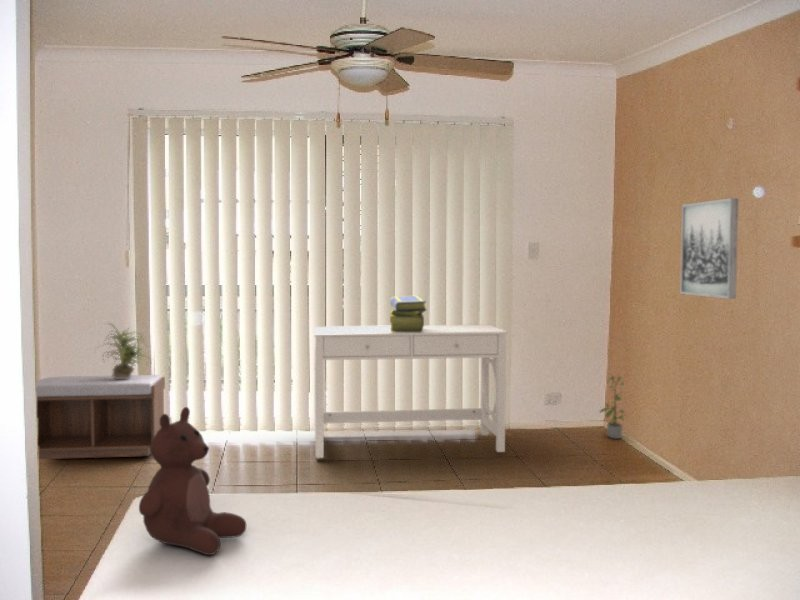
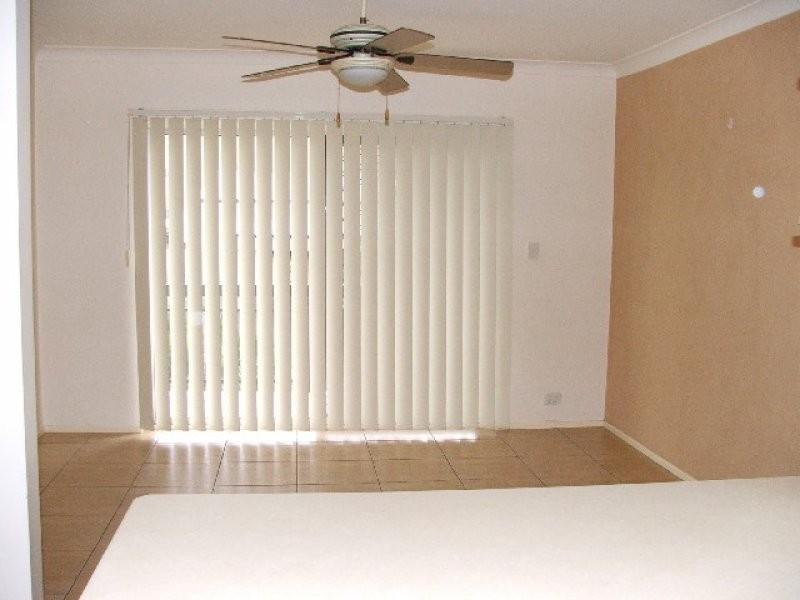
- stack of books (408, 313)
- potted plant (122, 349)
- potted plant (615, 406)
- desk (406, 410)
- teddy bear (193, 477)
- bench (98, 414)
- wall art (707, 249)
